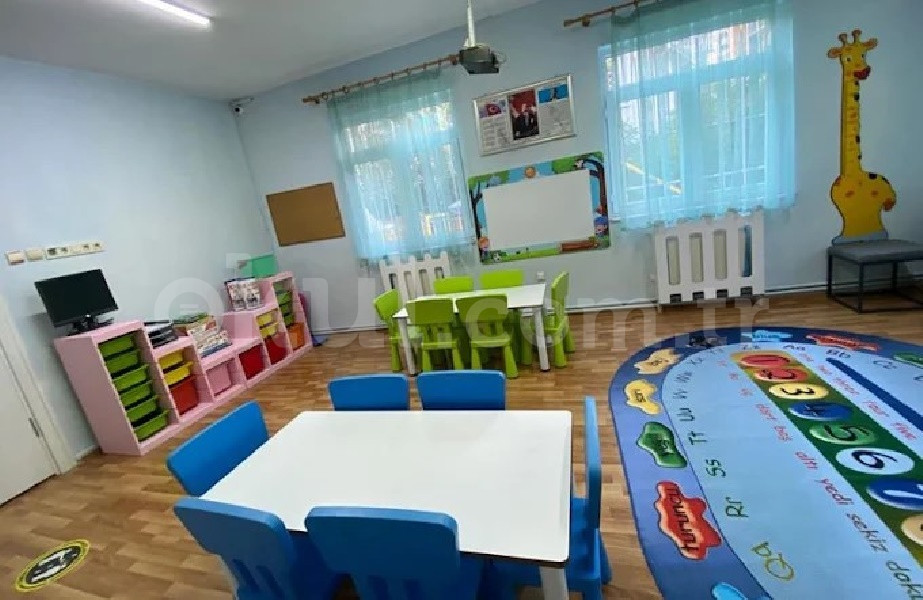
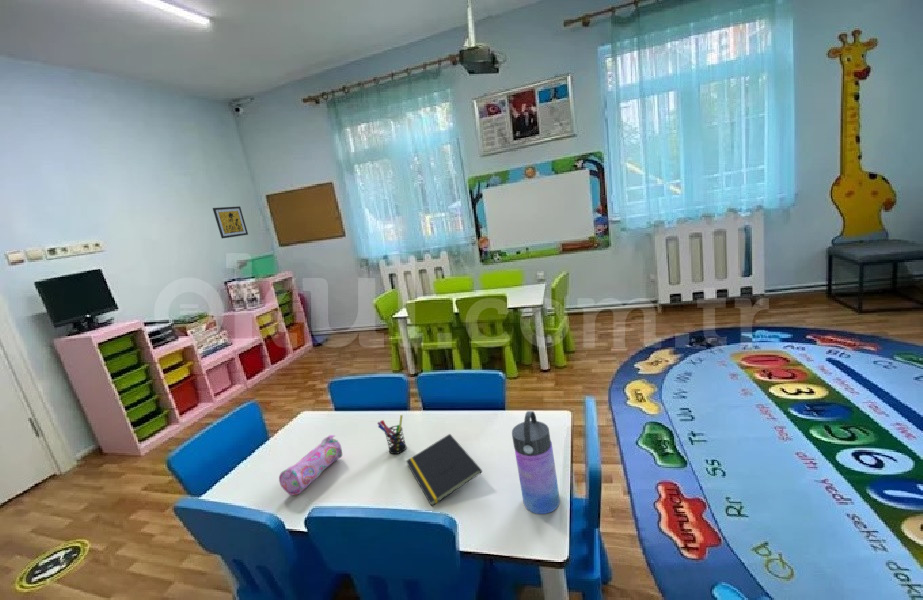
+ pencil case (313, 463)
+ notepad (441, 466)
+ pen holder (394, 433)
+ wall art (231, 221)
+ water bottle (534, 458)
